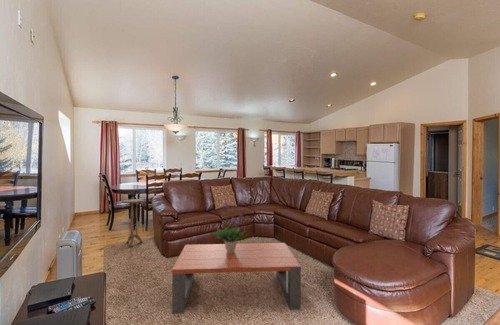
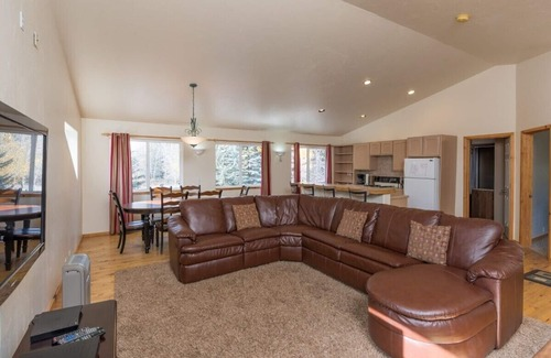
- potted plant (230, 225)
- coffee table (236, 271)
- side table (132, 222)
